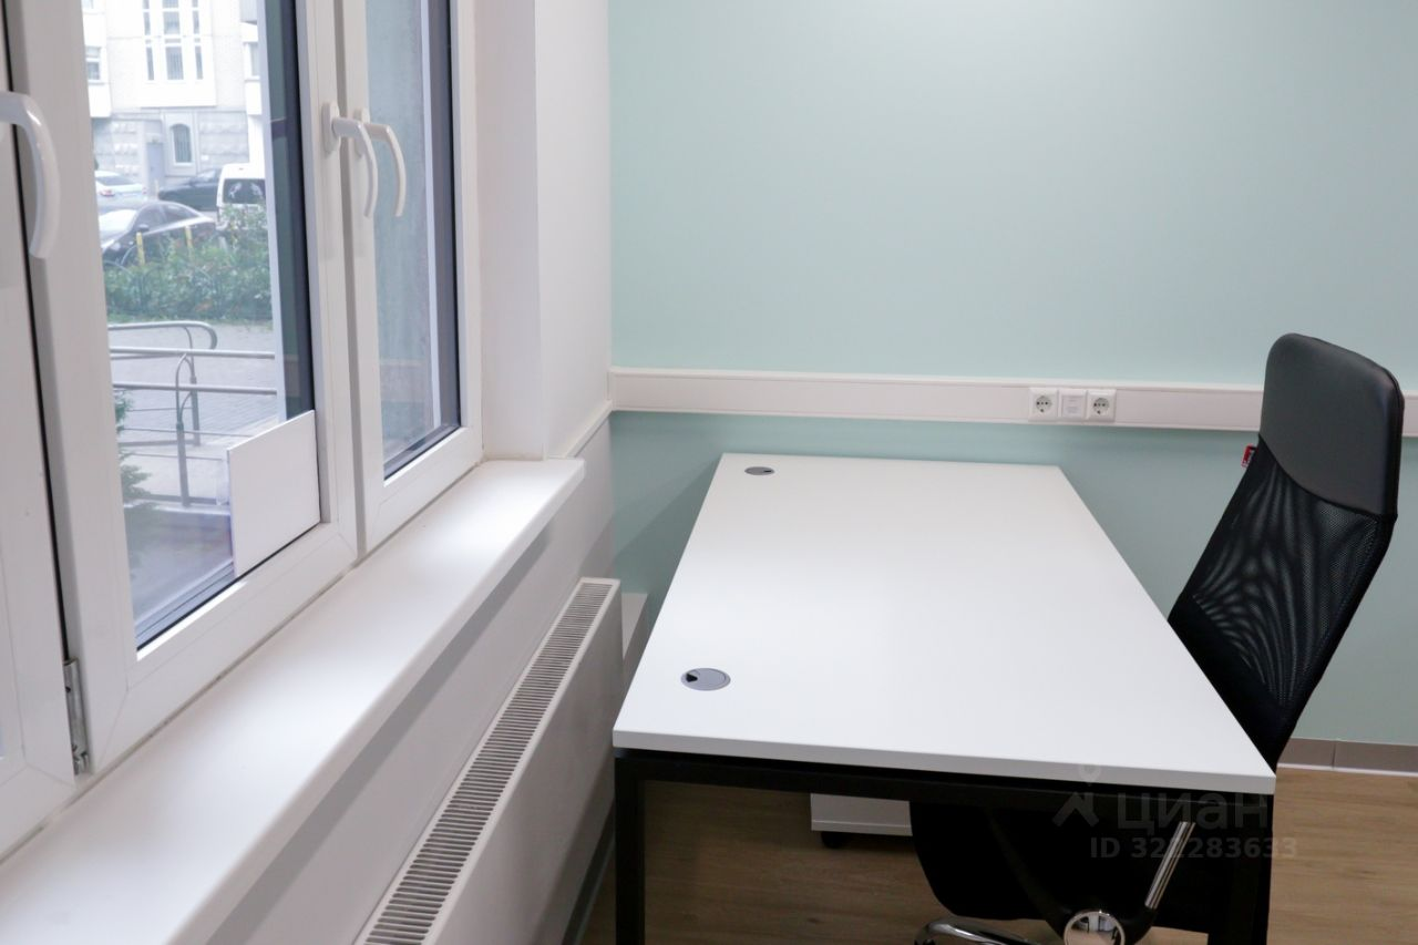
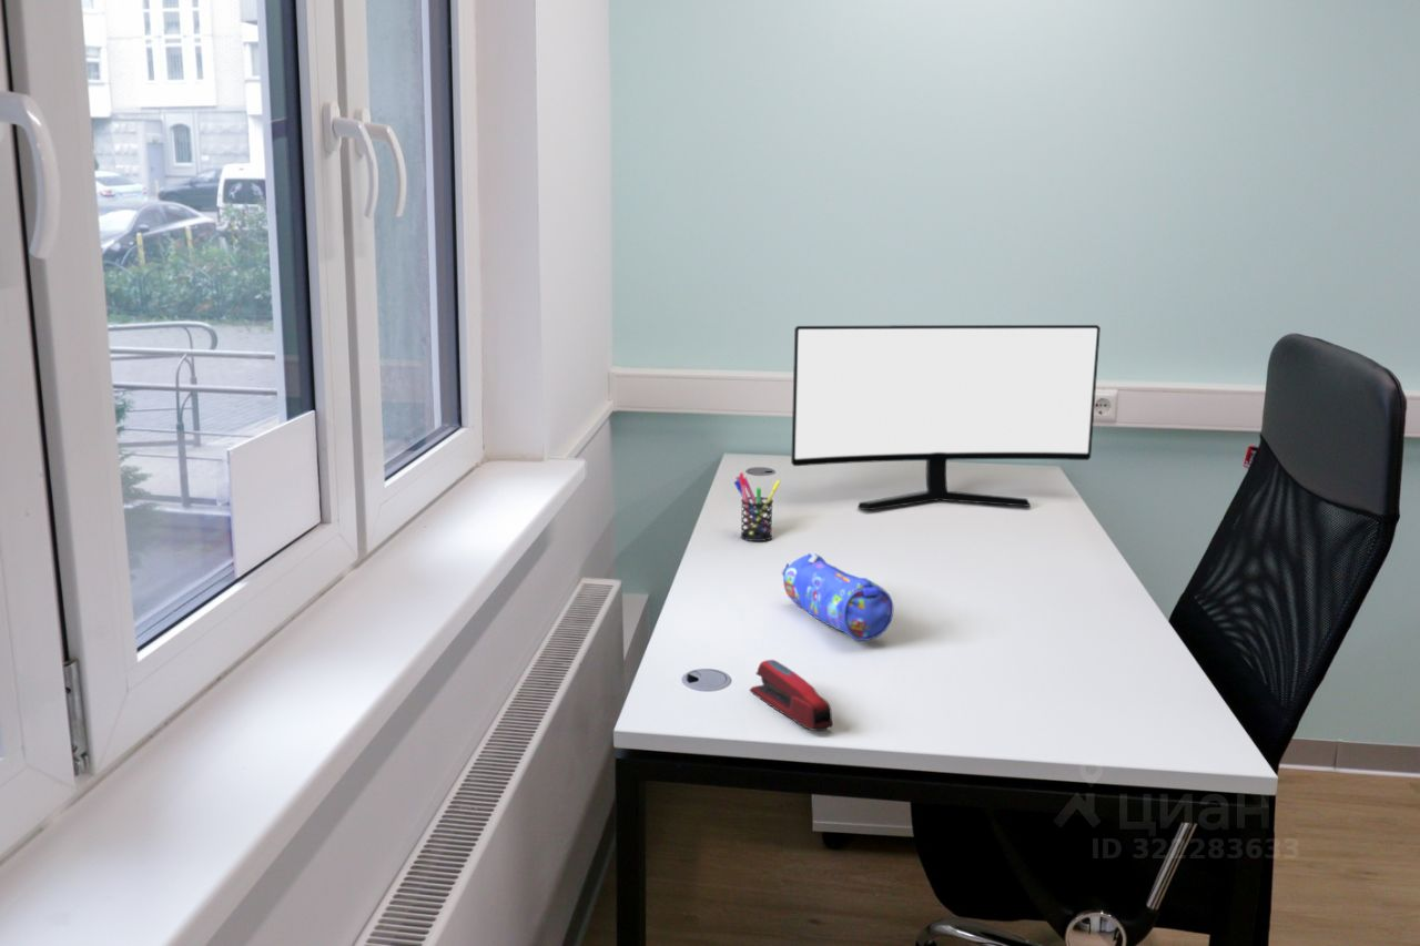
+ stapler (791, 691)
+ pencil case (835, 593)
+ monitor (945, 415)
+ pen holder (755, 506)
